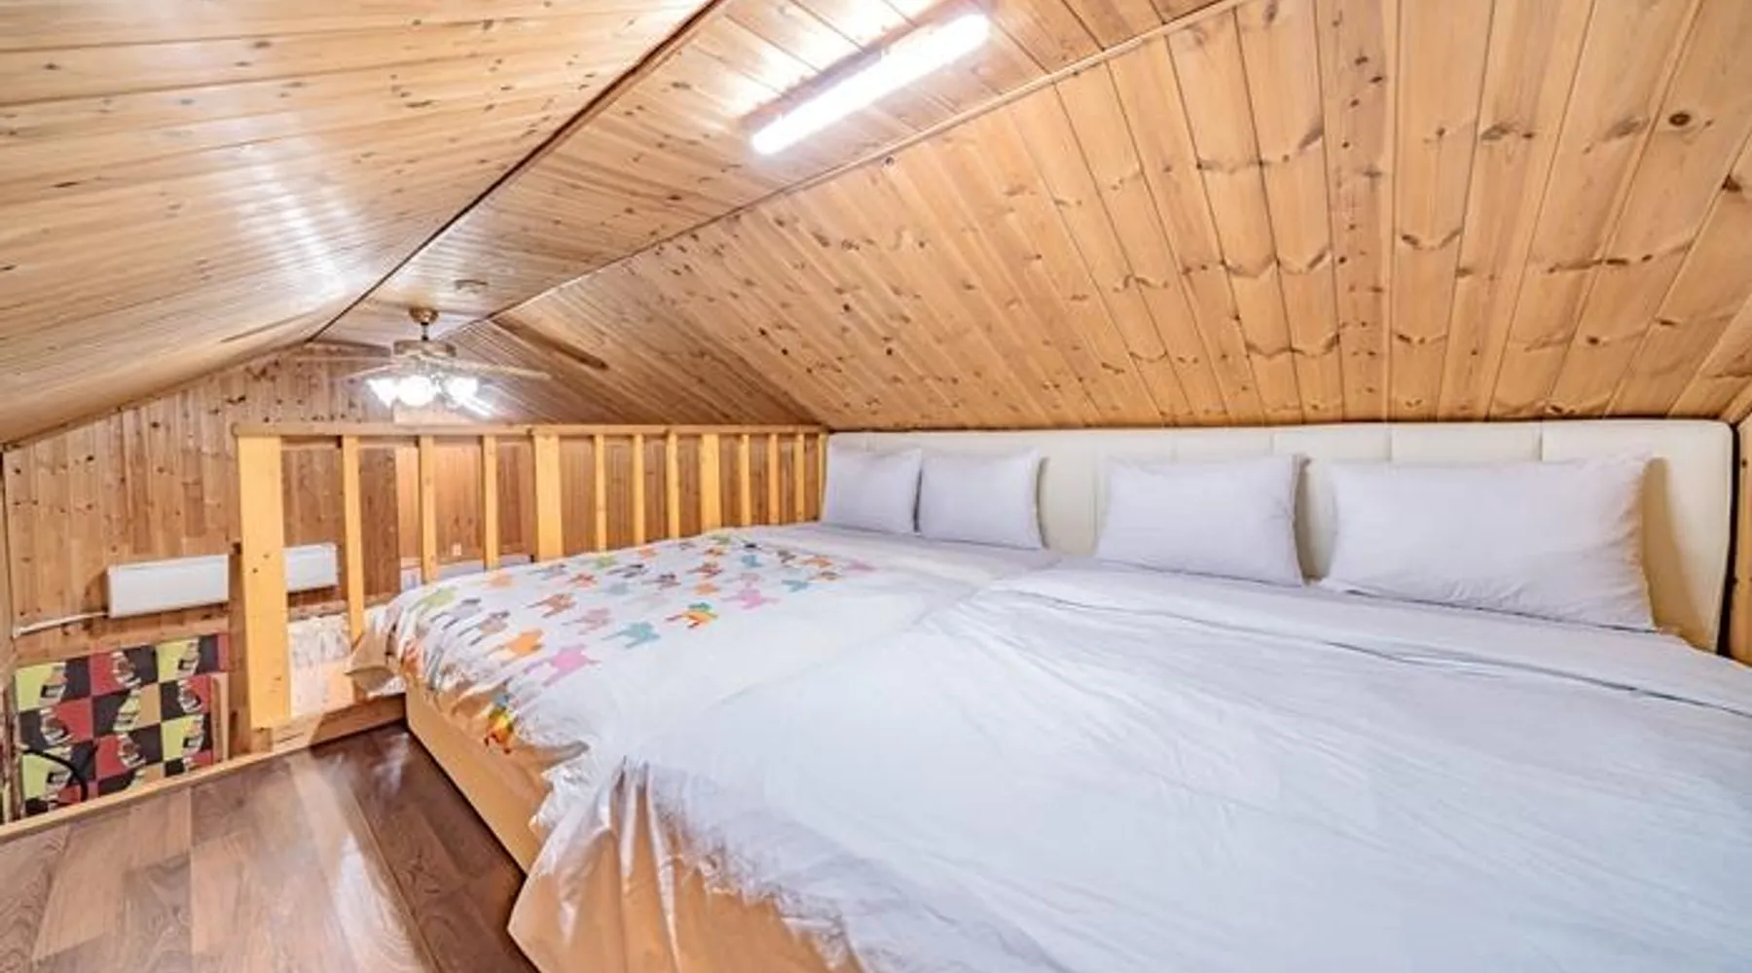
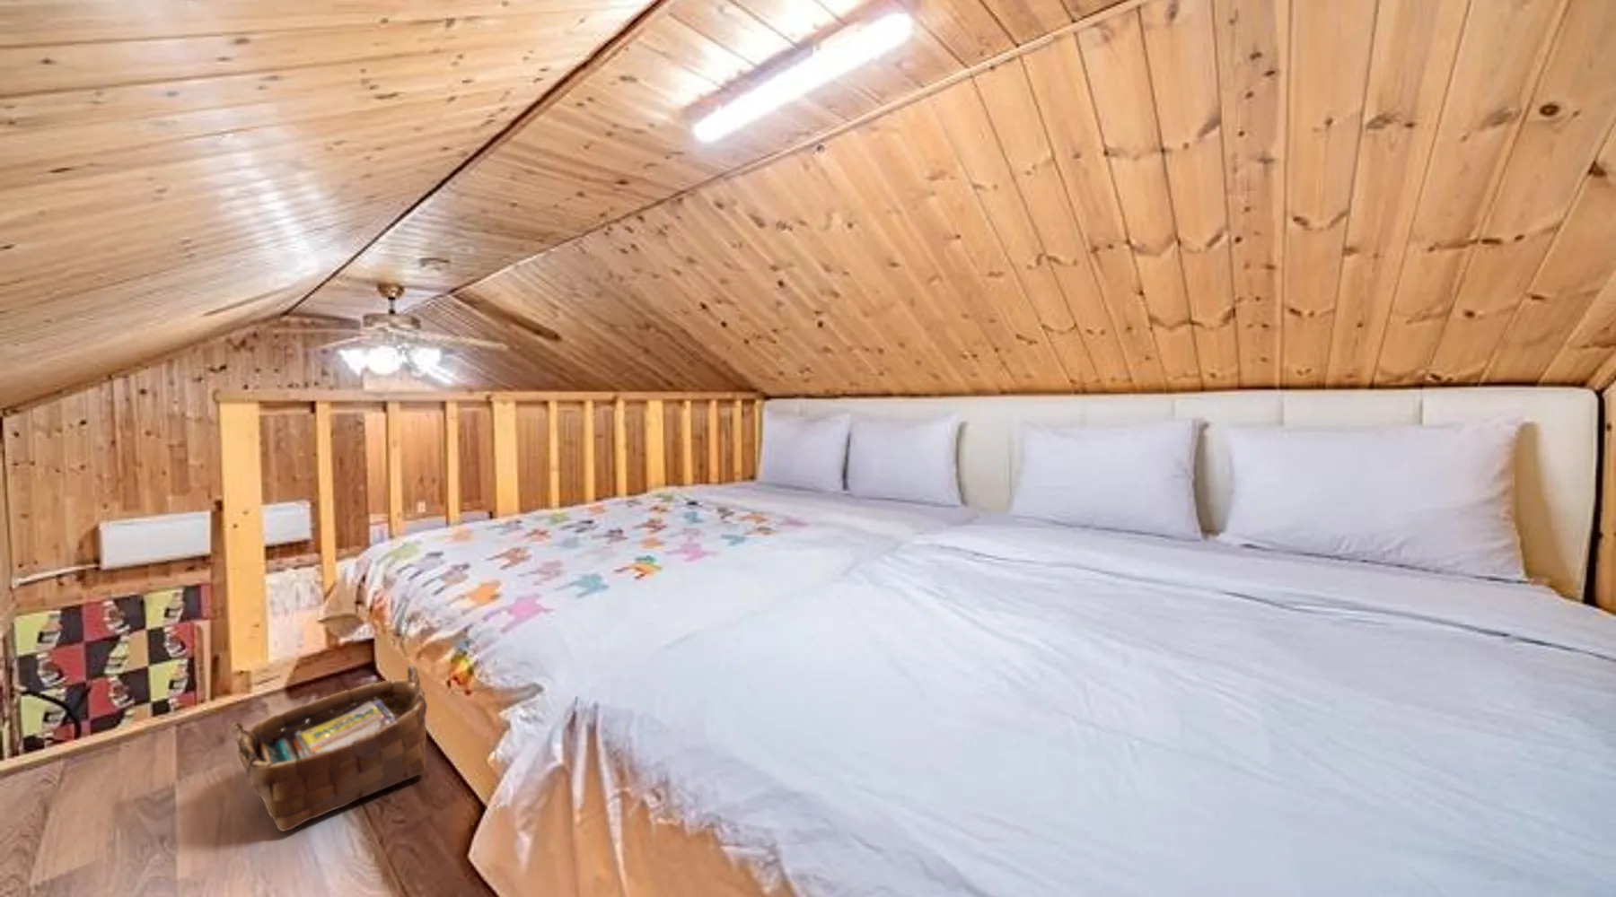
+ woven basket (338, 736)
